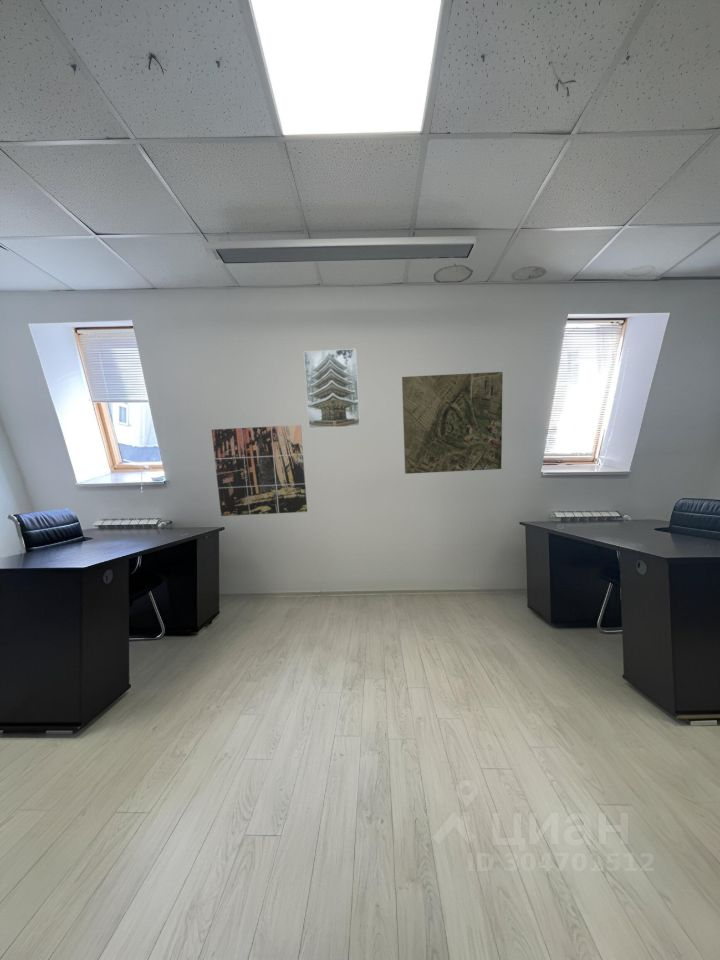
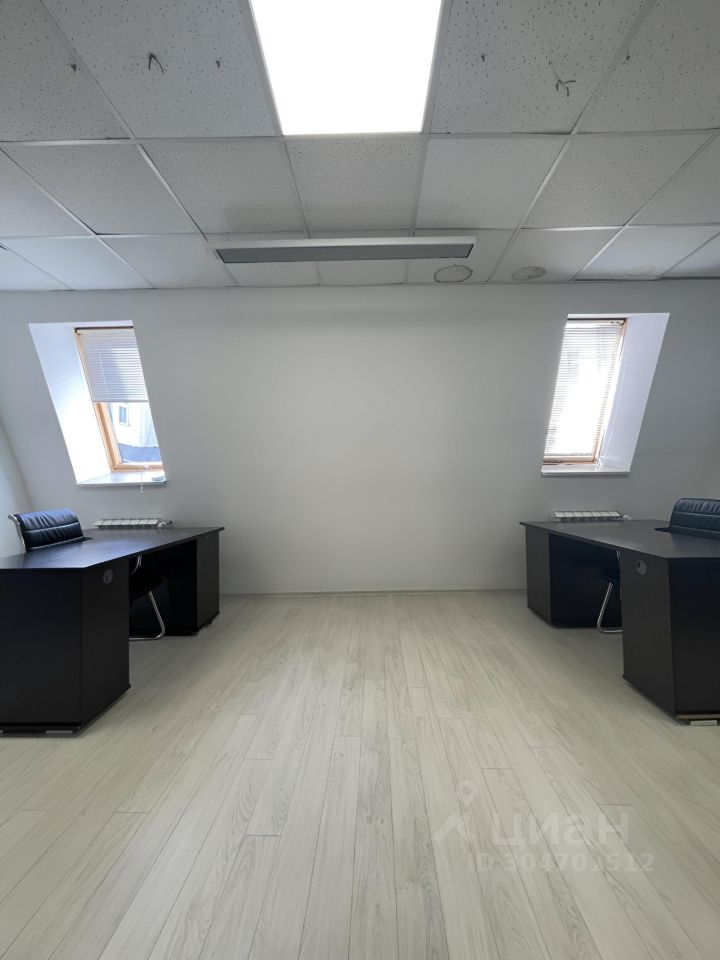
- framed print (332, 389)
- map (452, 423)
- wall art (260, 471)
